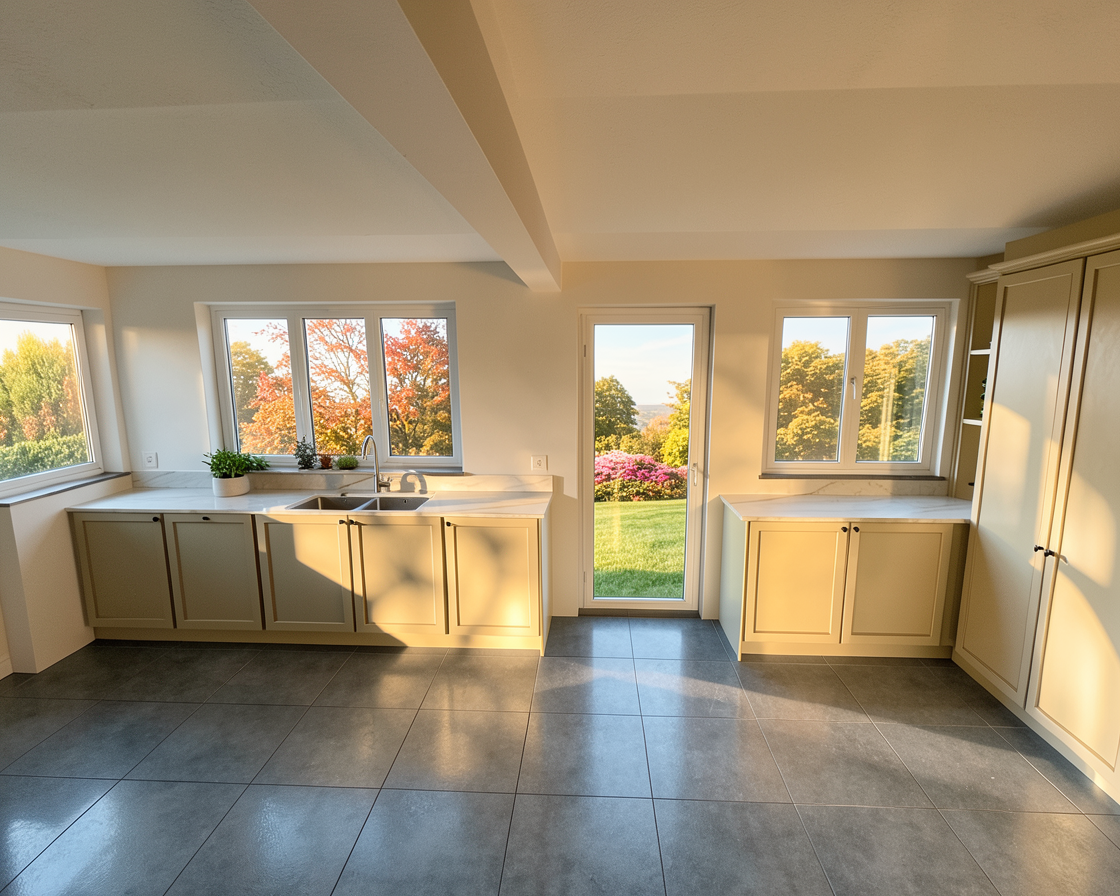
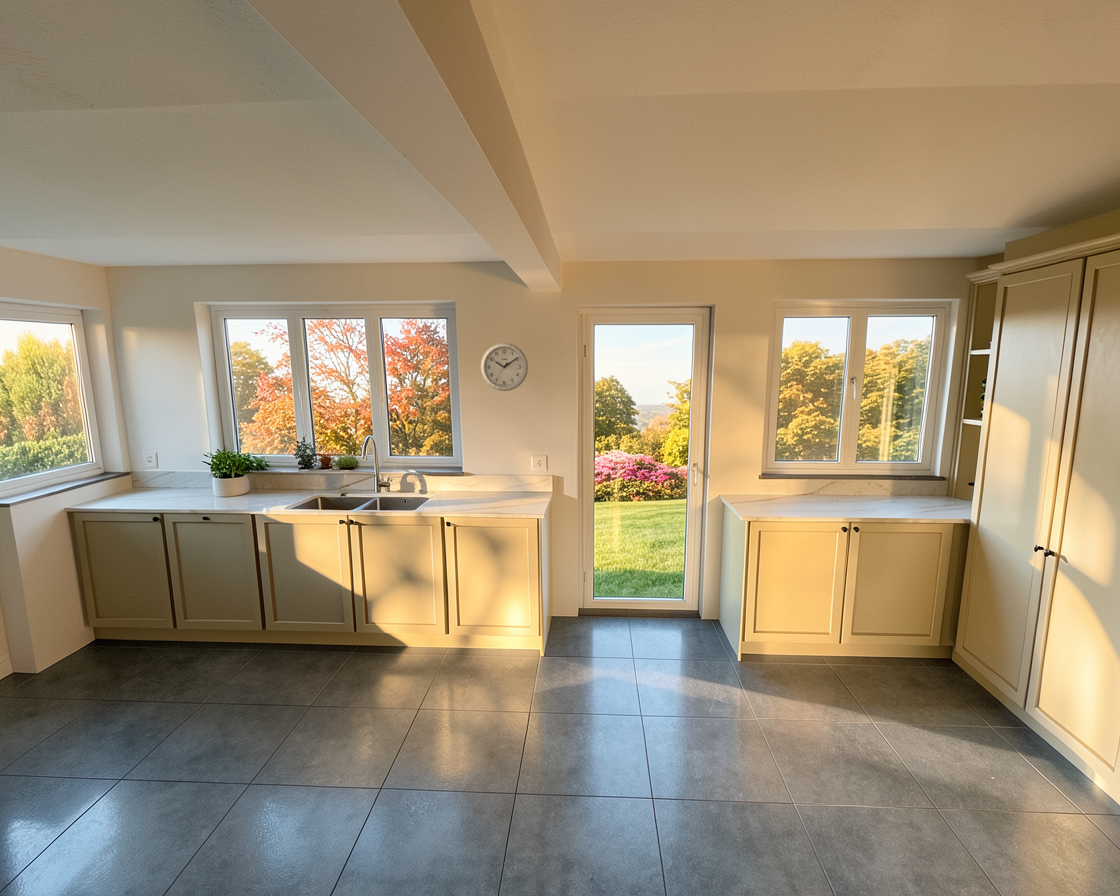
+ wall clock (504, 367)
